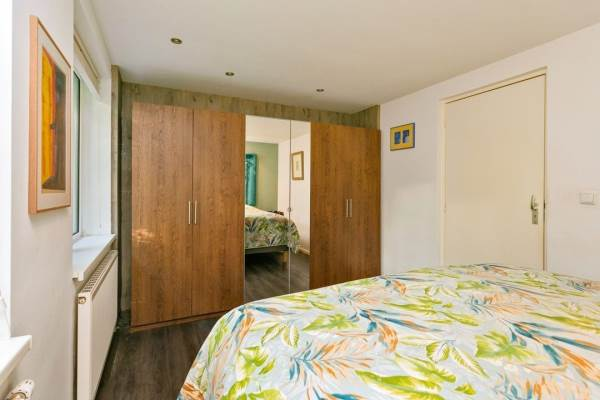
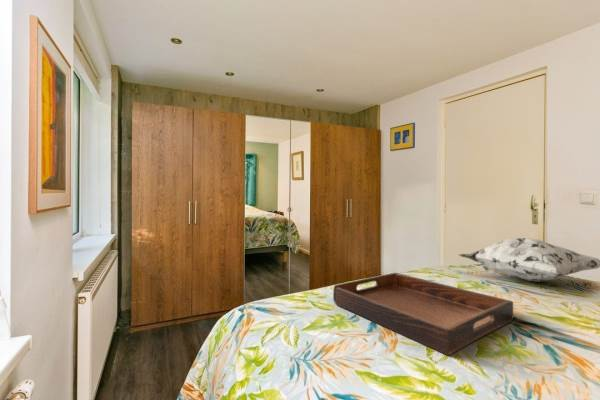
+ serving tray (414, 301)
+ decorative pillow (526, 259)
